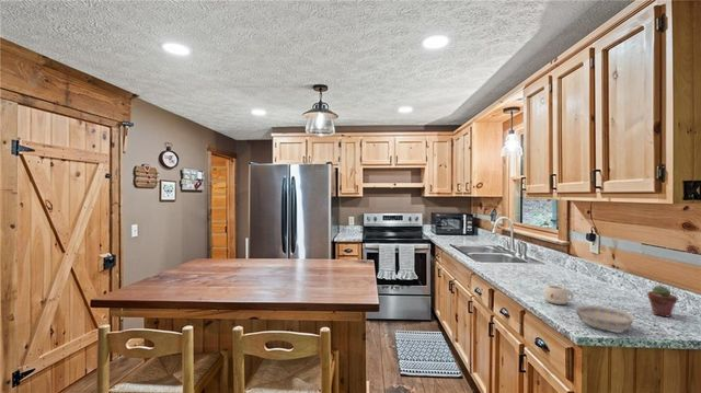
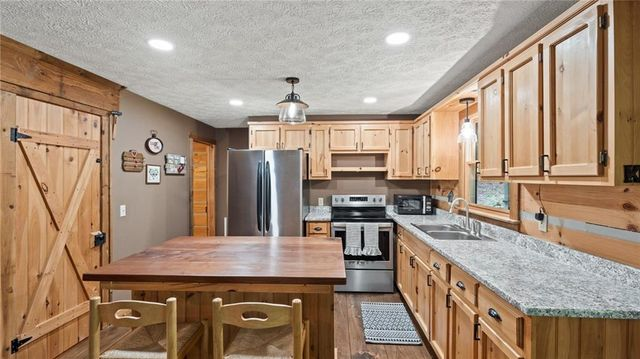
- mug (559, 294)
- potted succulent (662, 300)
- bowl (604, 319)
